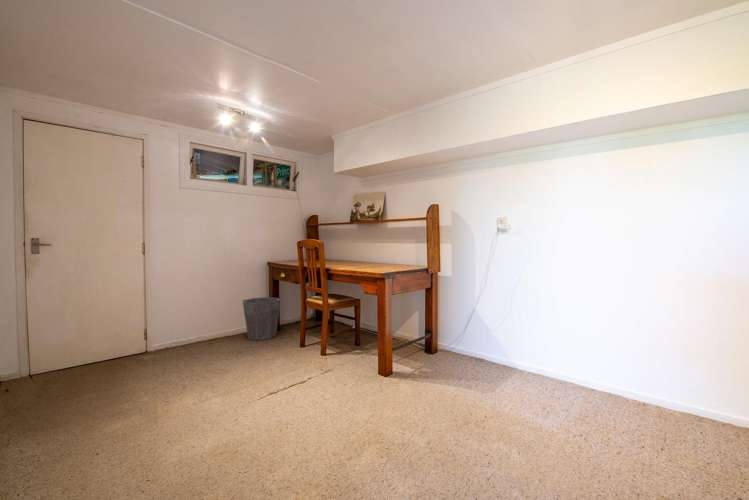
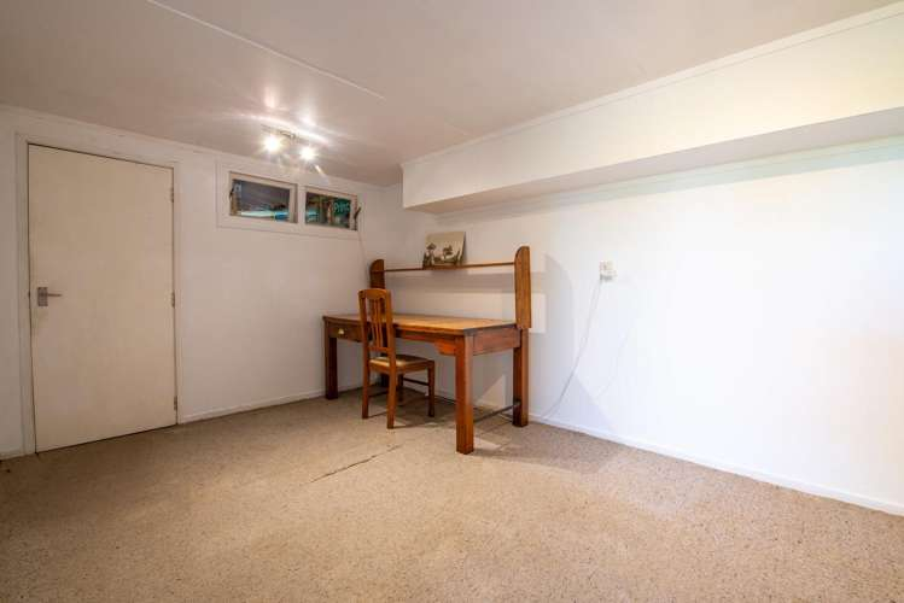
- waste bin (261, 318)
